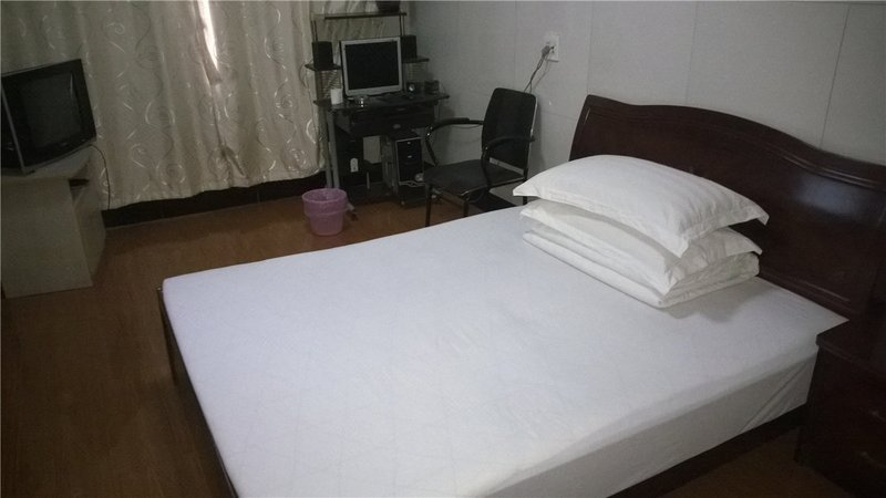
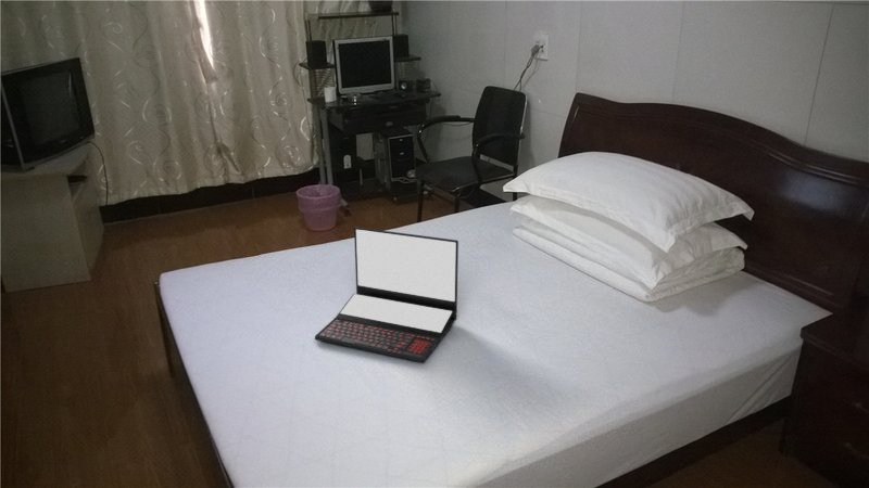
+ laptop (386, 290)
